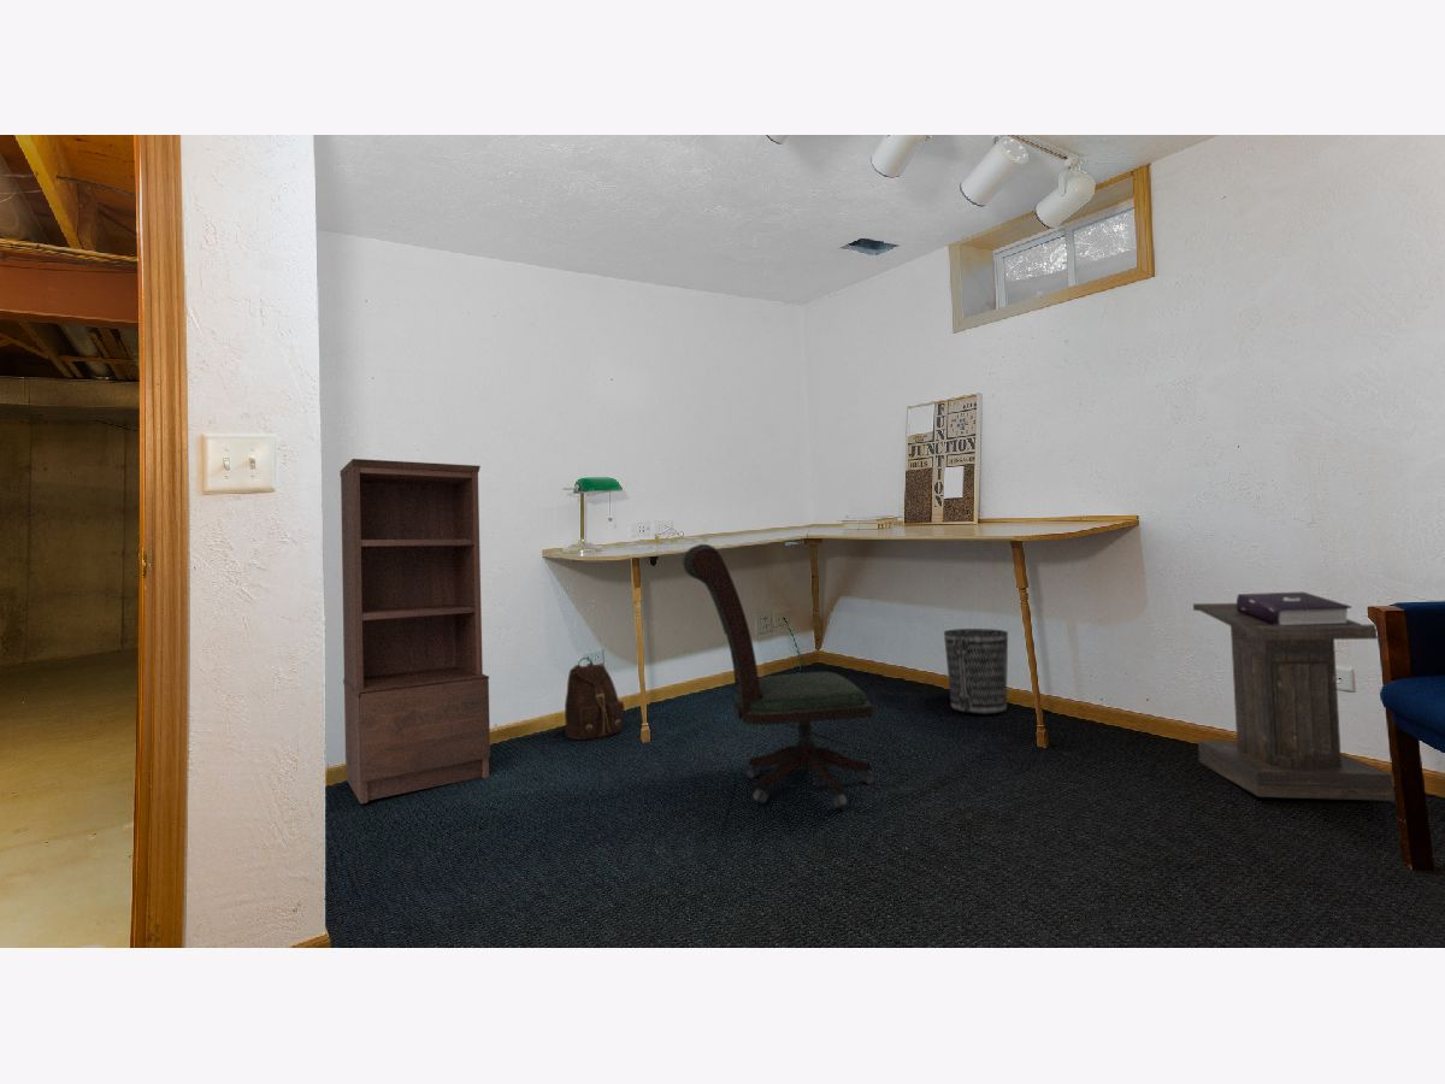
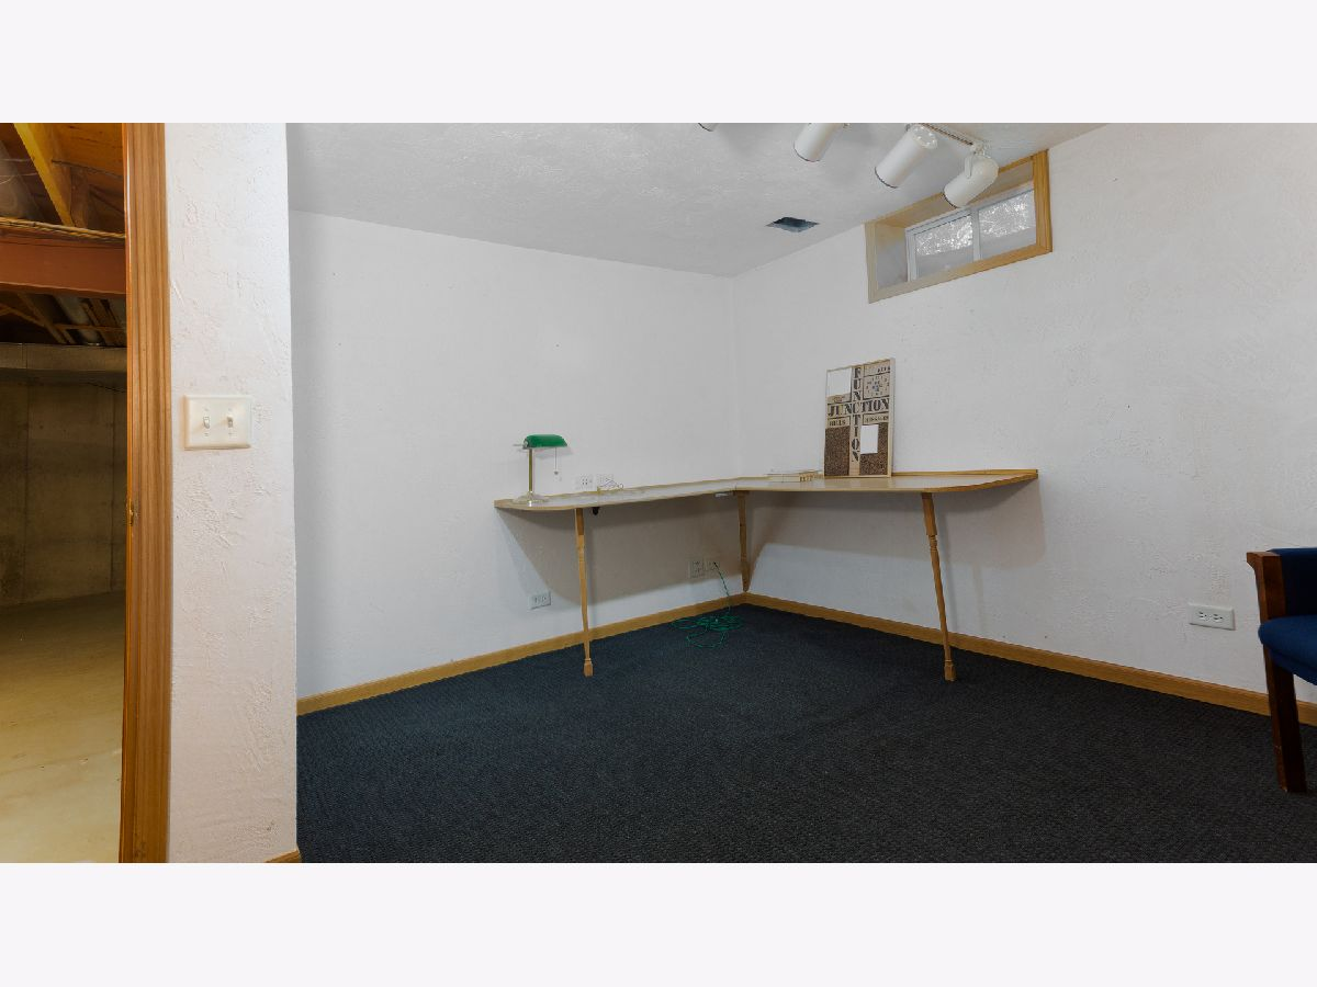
- shelving unit (414, 621)
- wastebasket (977, 670)
- backpack (591, 695)
- office chair (780, 674)
- lectern (1281, 685)
